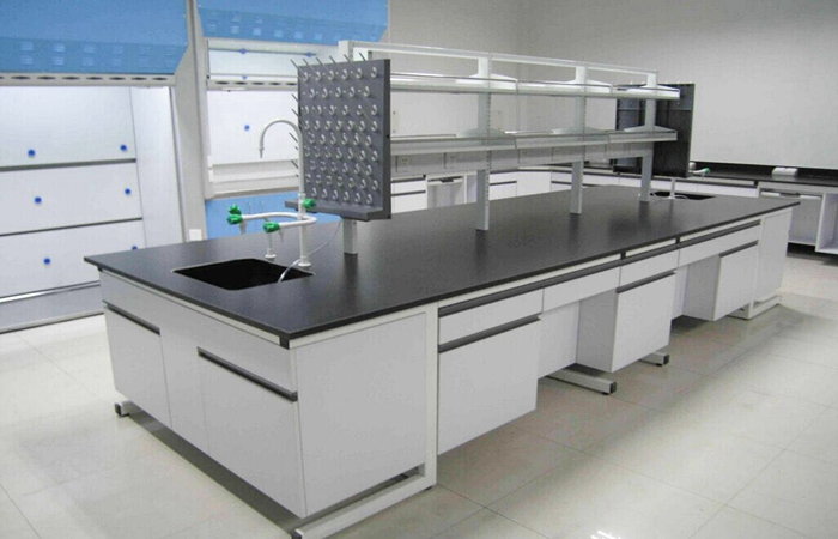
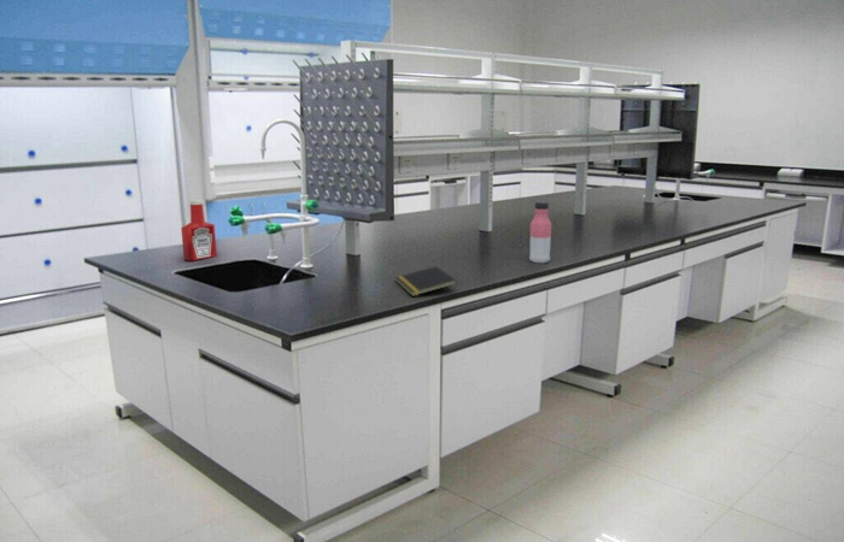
+ soap bottle (198, 229)
+ notepad (424, 279)
+ water bottle (540, 231)
